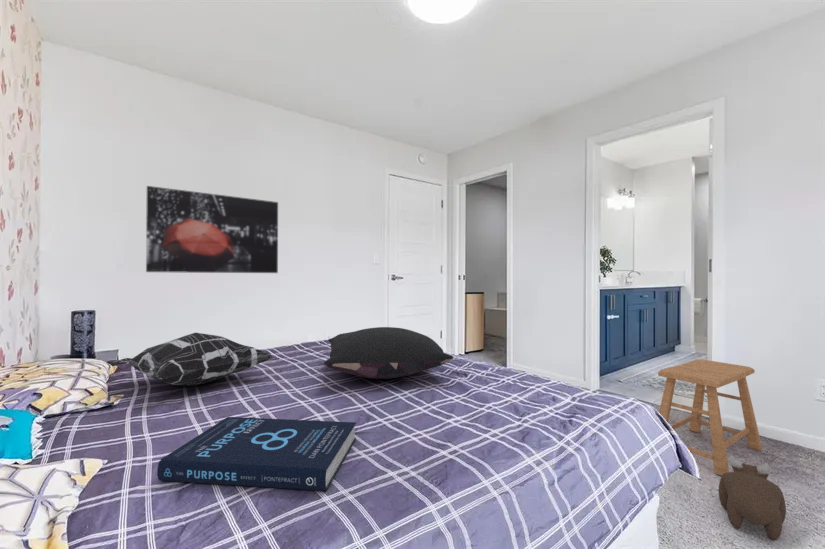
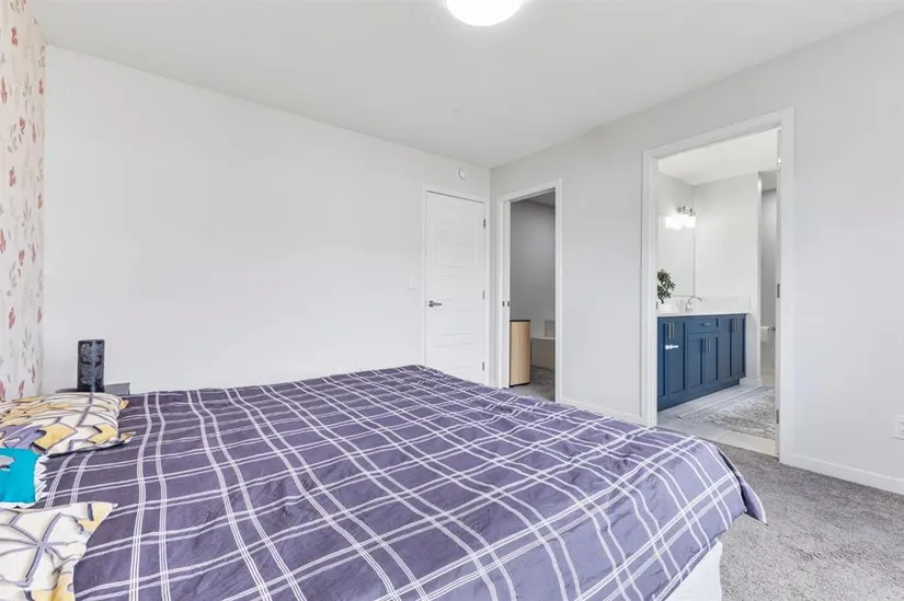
- plush toy (751, 495)
- book (268, 448)
- wall art (218, 233)
- stool (706, 411)
- decorative pillow (192, 359)
- pillow (383, 349)
